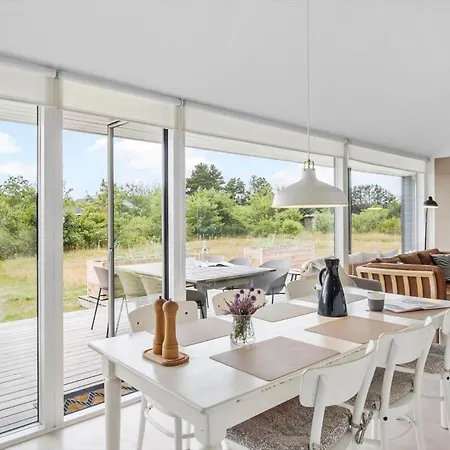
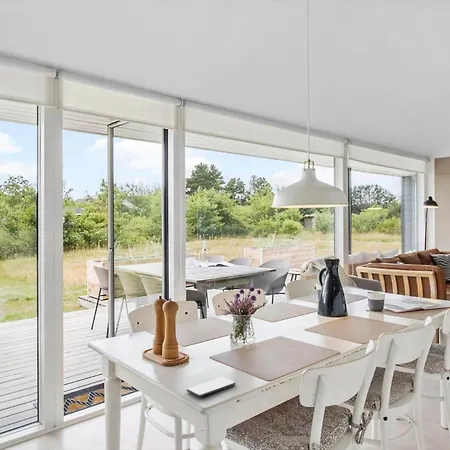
+ smartphone (211, 386)
